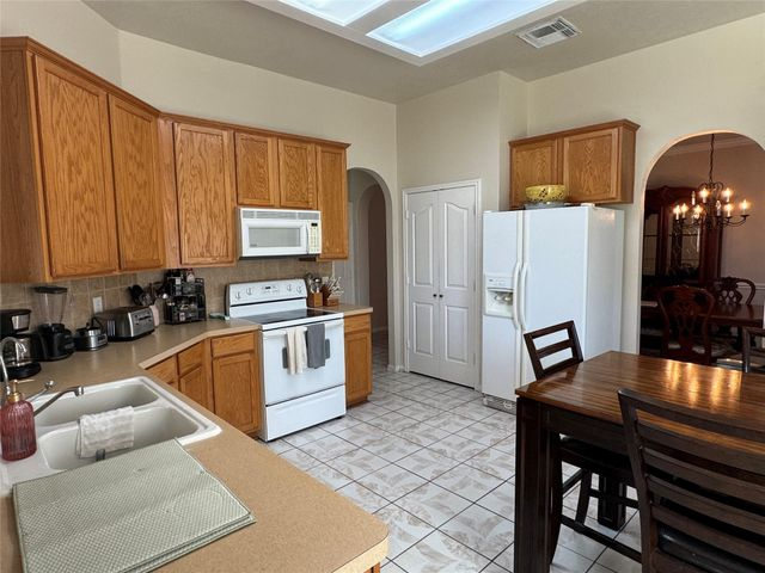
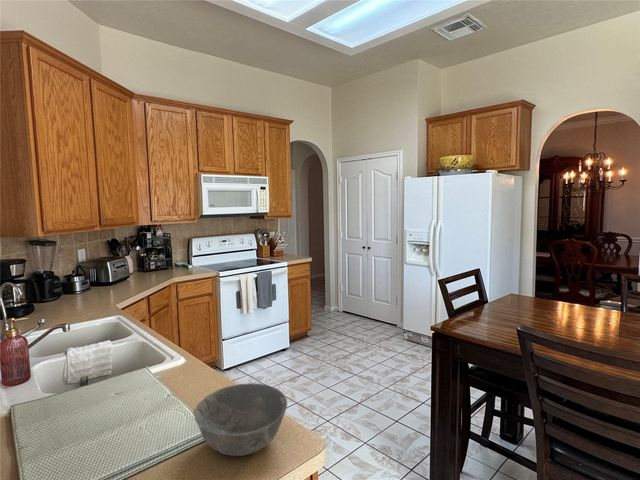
+ bowl (242, 424)
